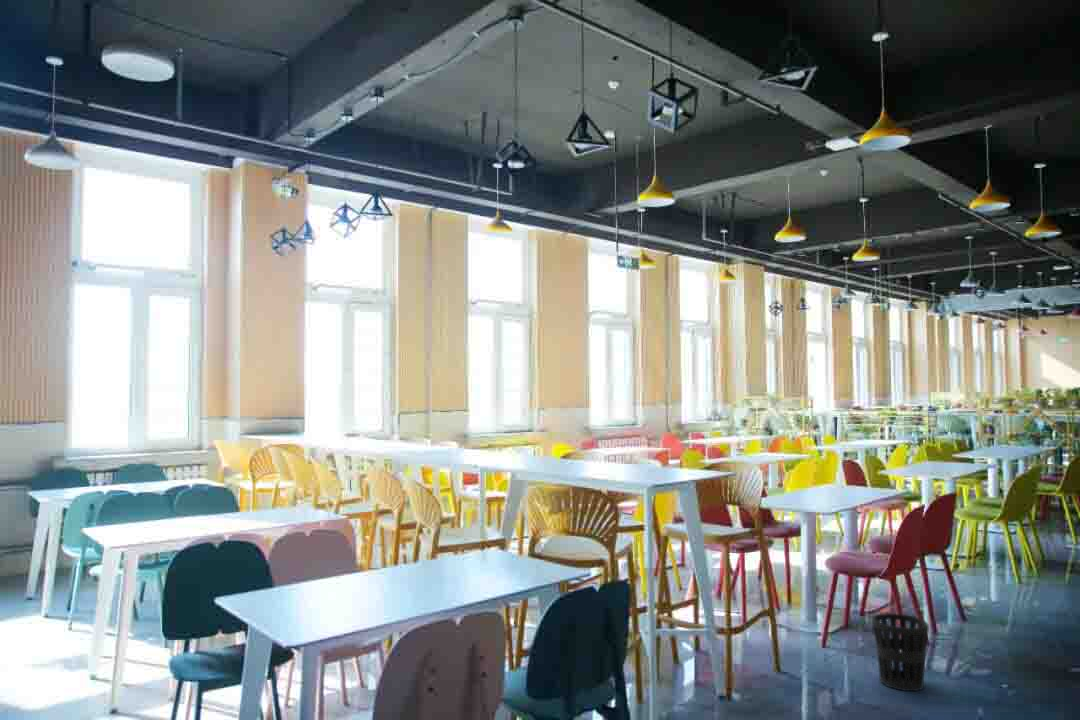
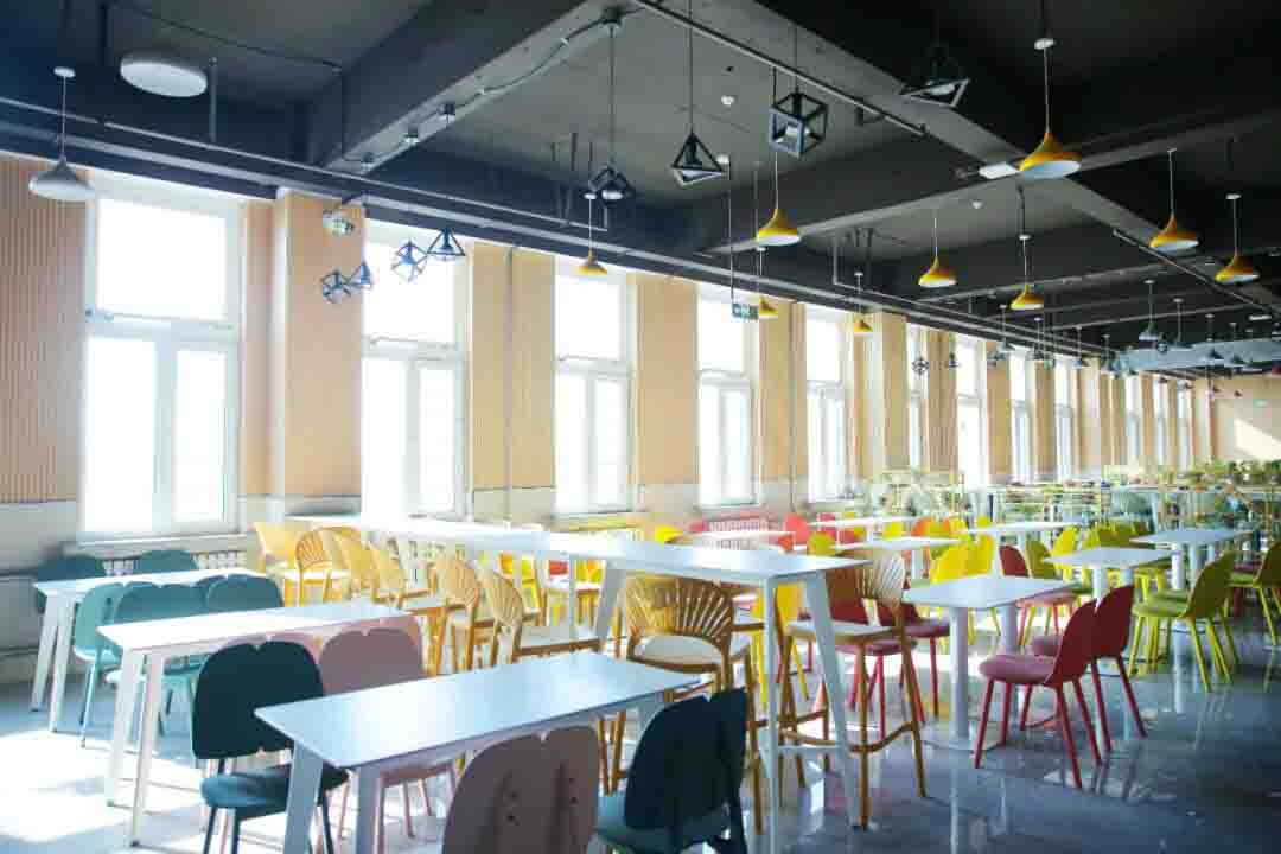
- wastebasket (900, 652)
